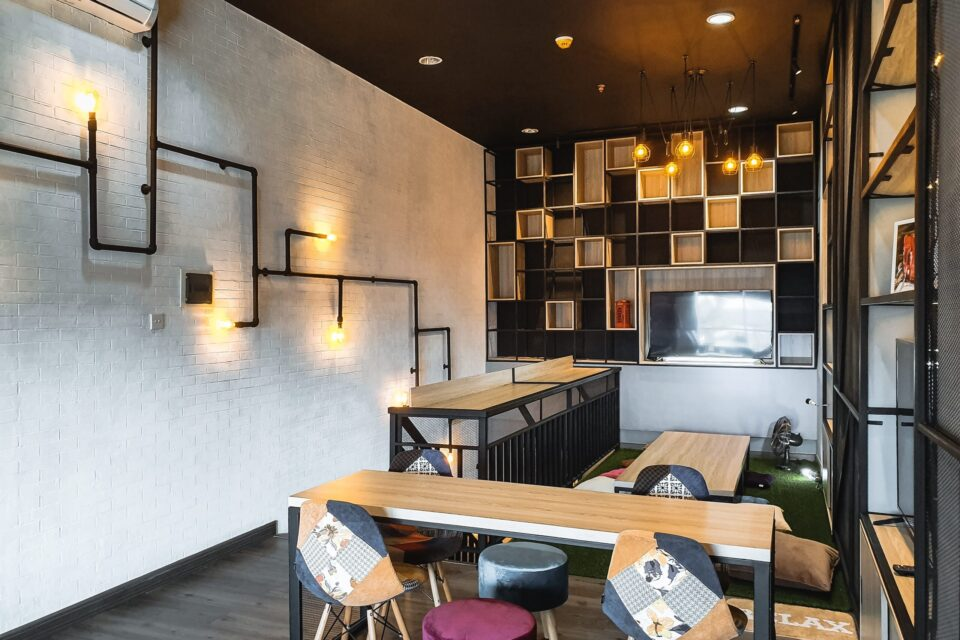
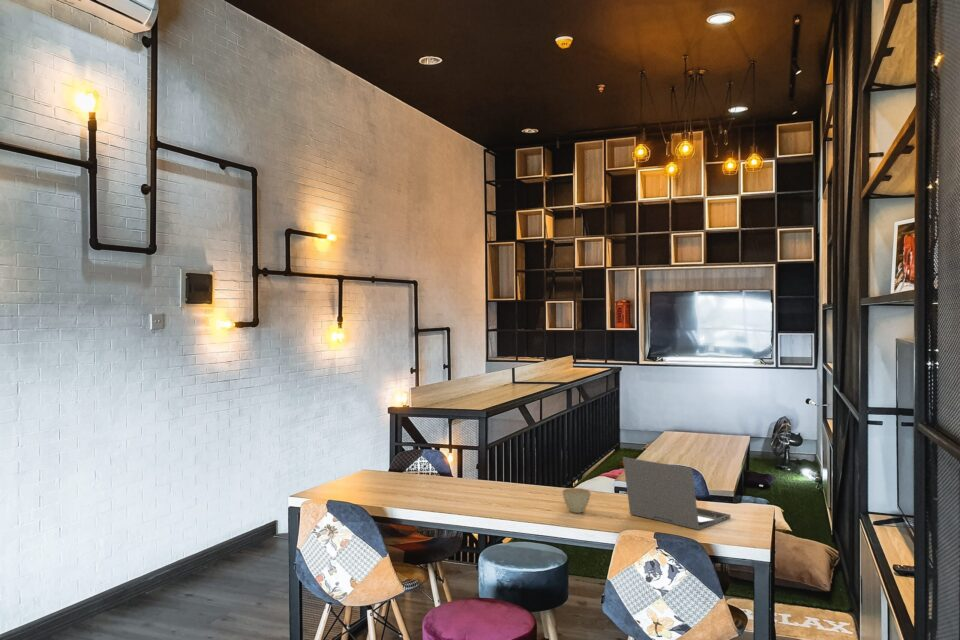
+ laptop (676, 487)
+ flower pot (576, 500)
